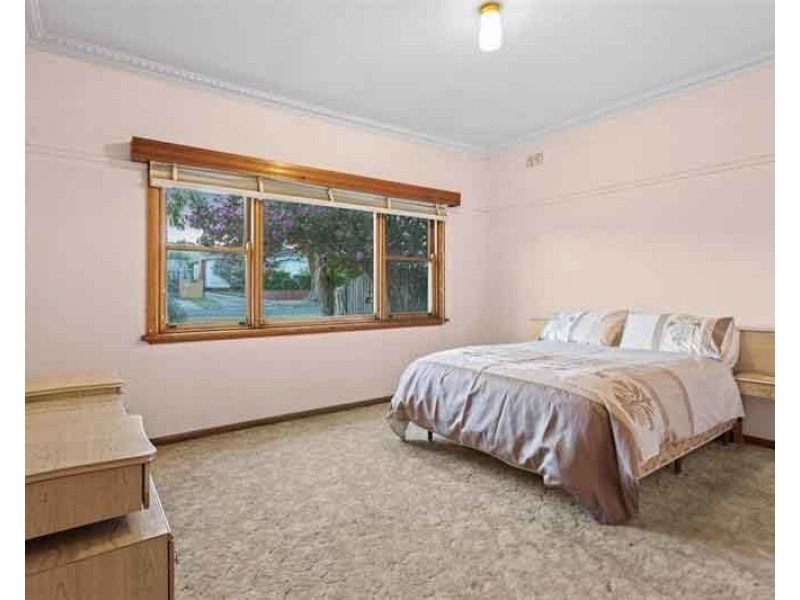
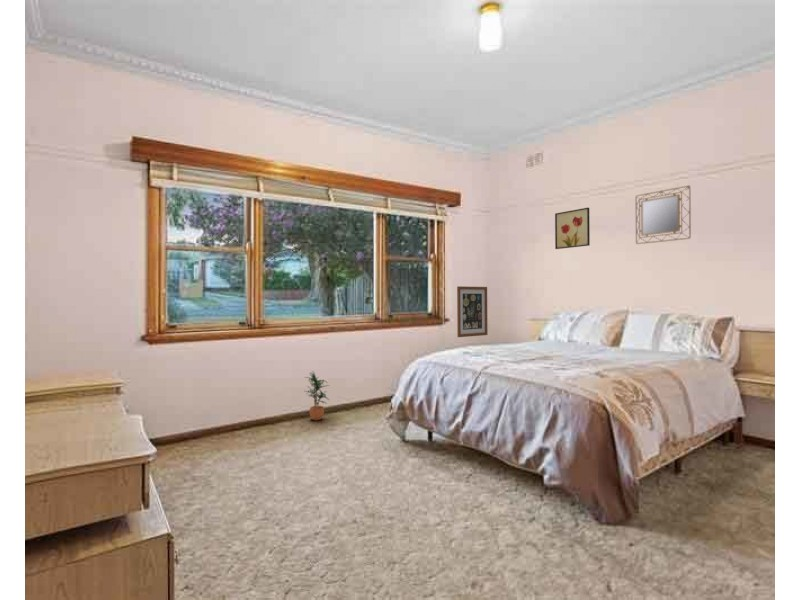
+ wall art (572, 229)
+ potted plant (317, 394)
+ home mirror (660, 215)
+ wall art (472, 311)
